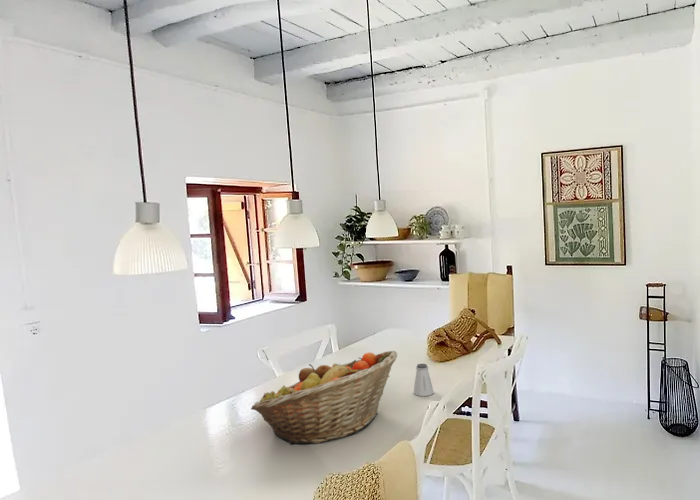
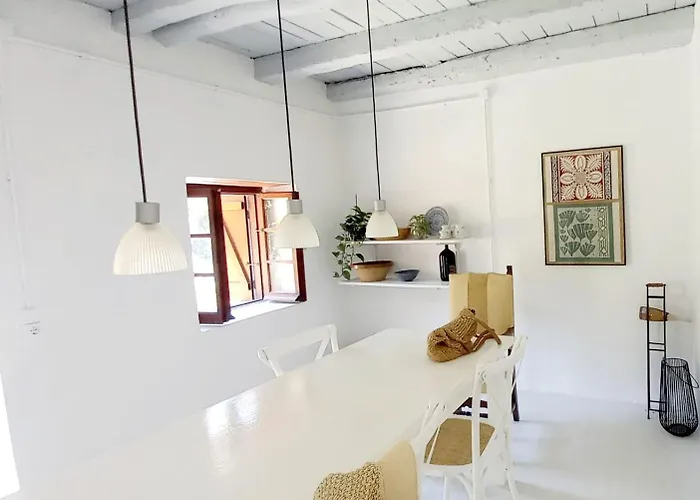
- fruit basket (329, 390)
- saltshaker (422, 378)
